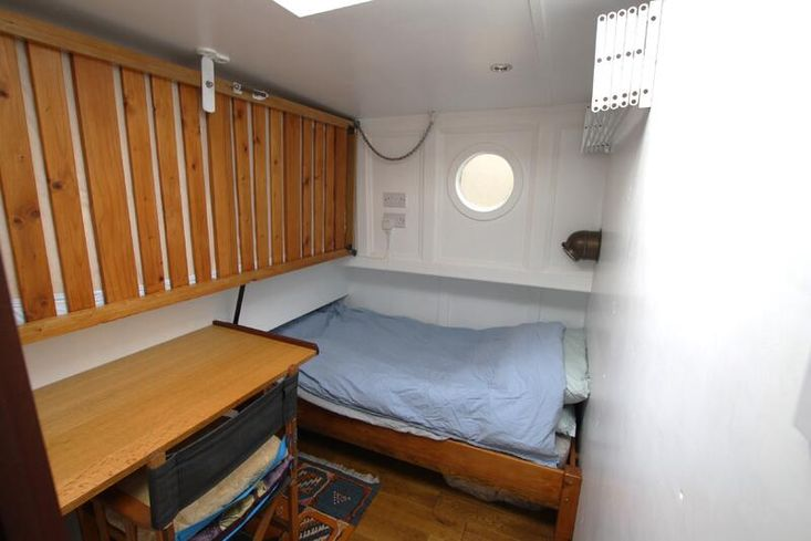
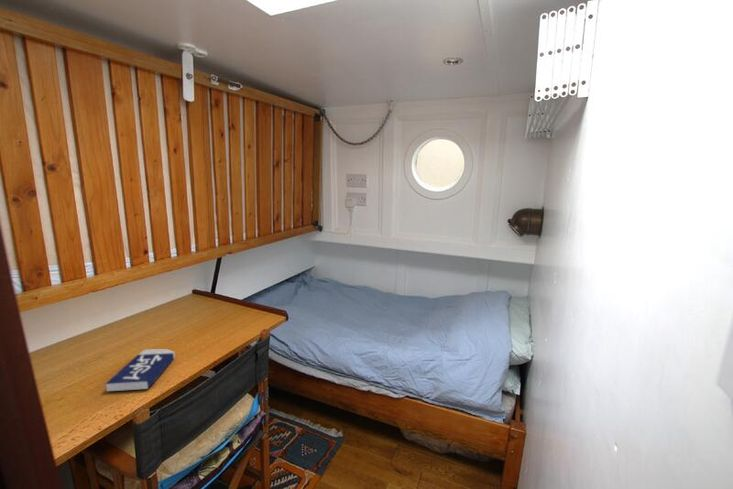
+ book (146, 367)
